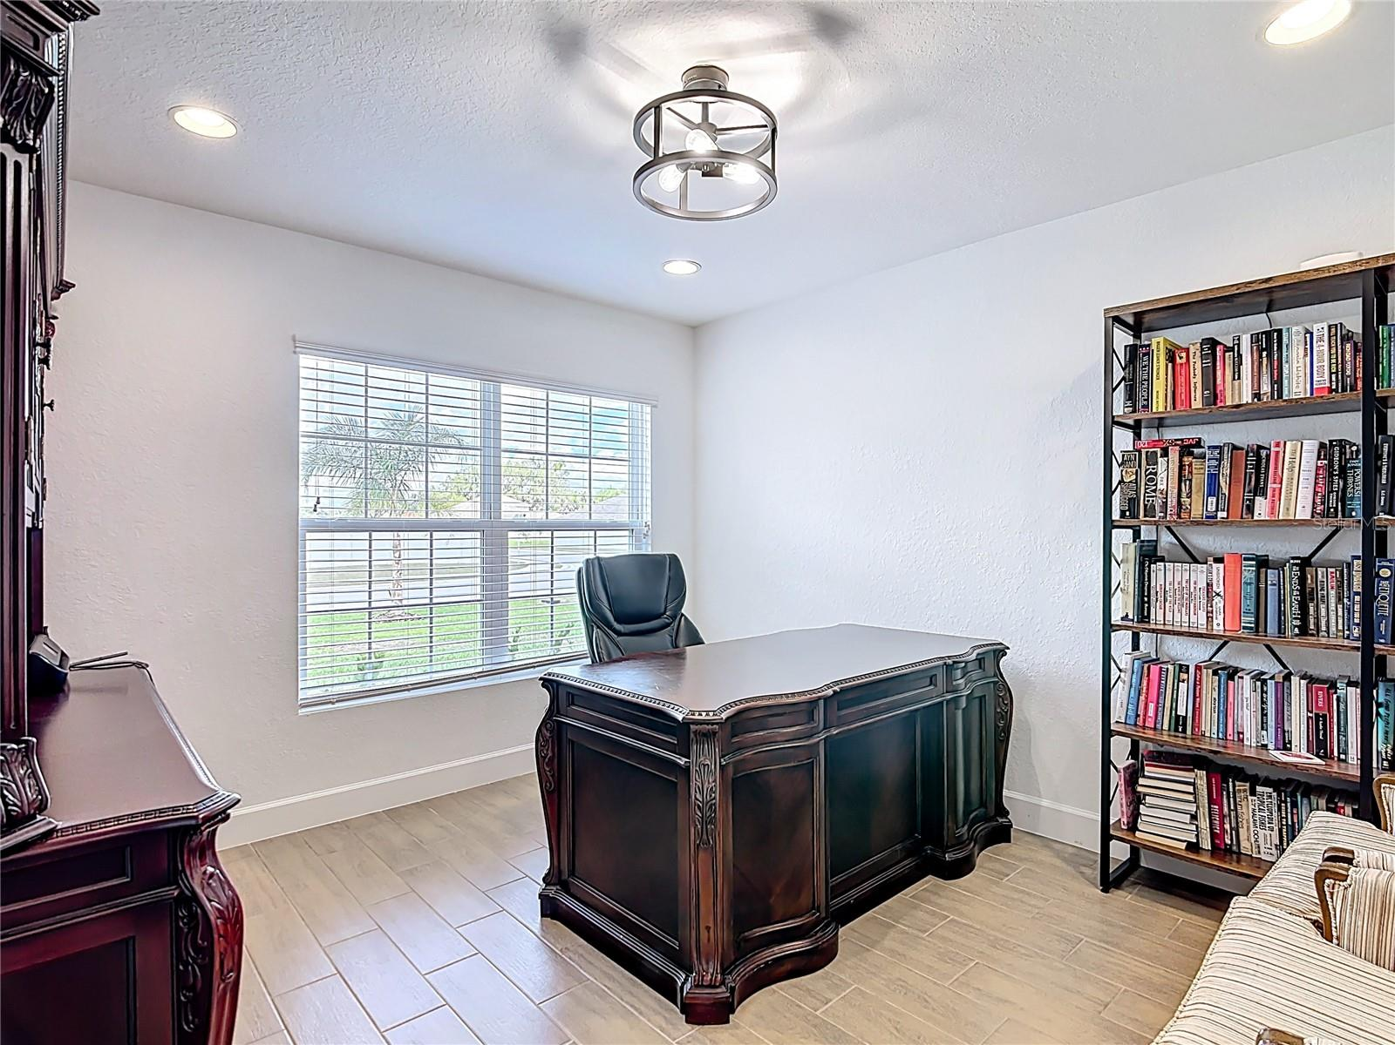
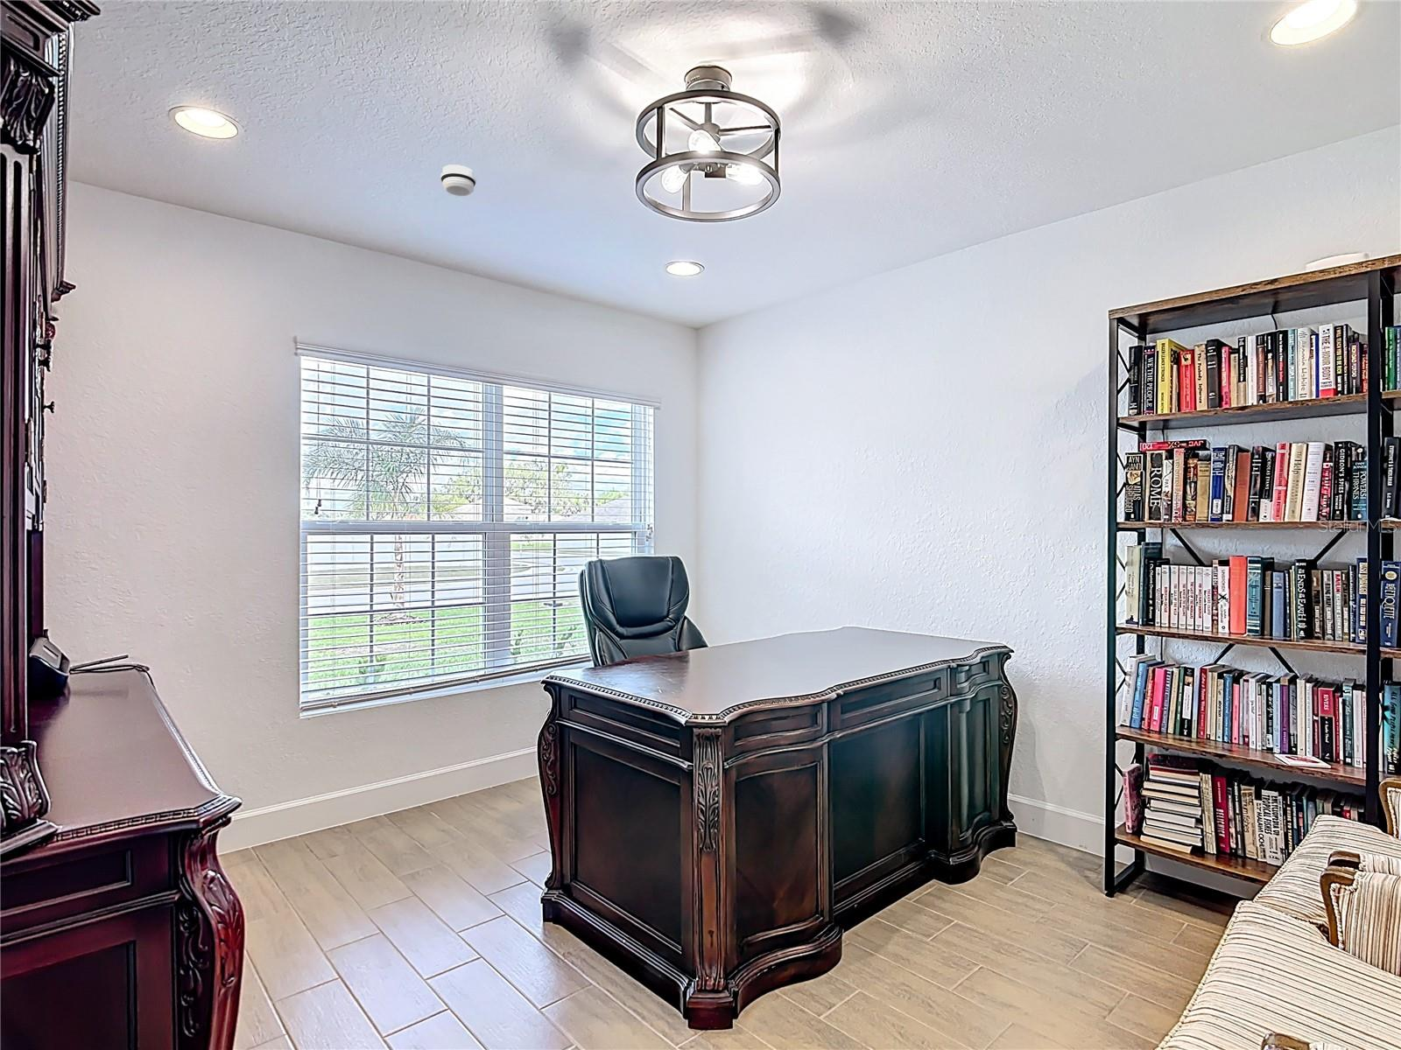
+ smoke detector (458, 181)
